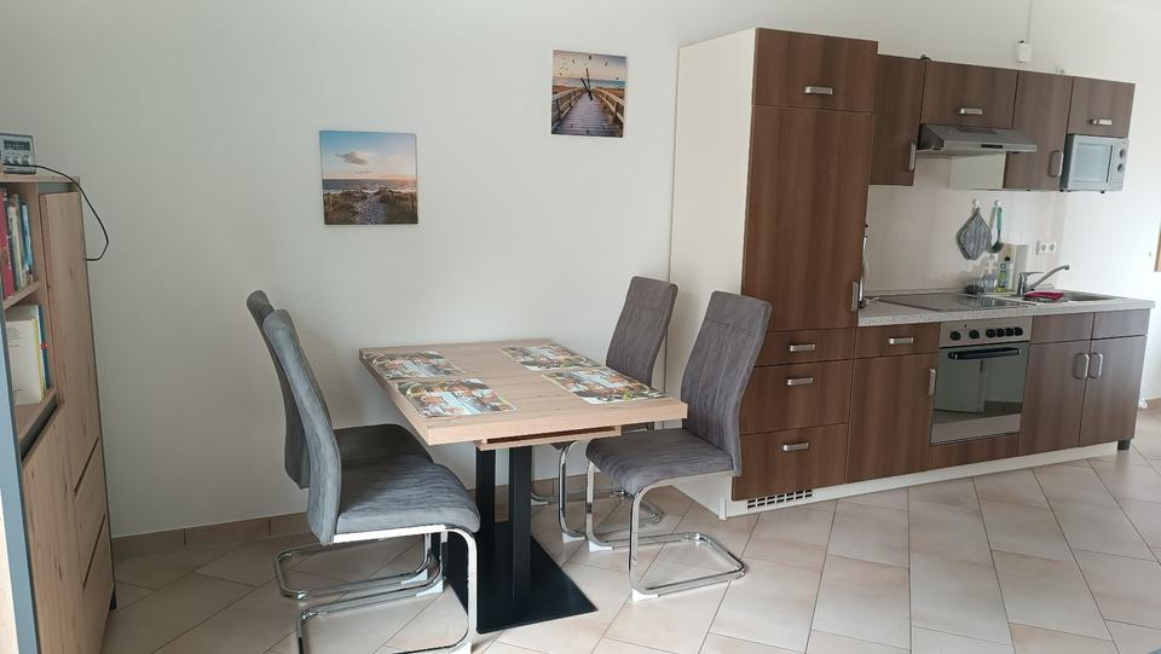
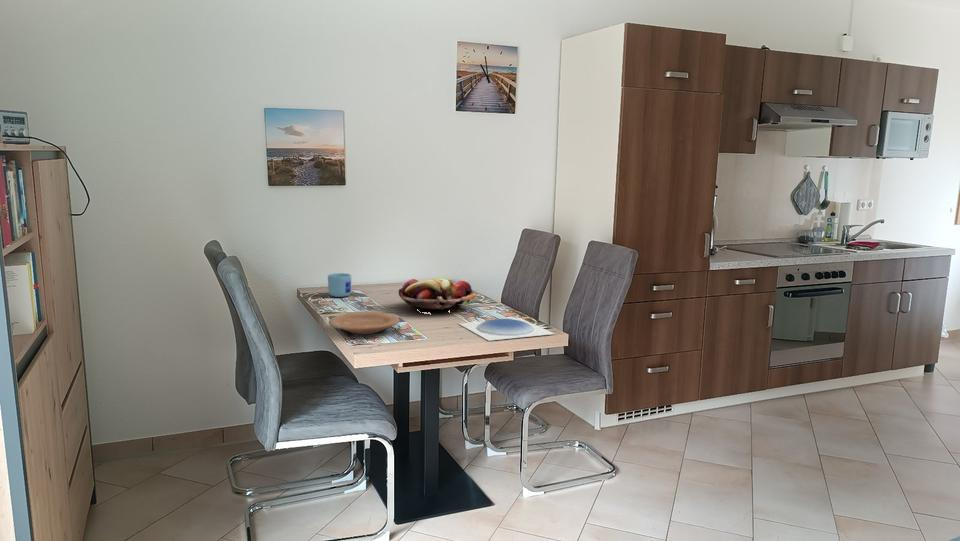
+ fruit basket (437, 293)
+ plate (364, 324)
+ mug (341, 284)
+ plate (505, 325)
